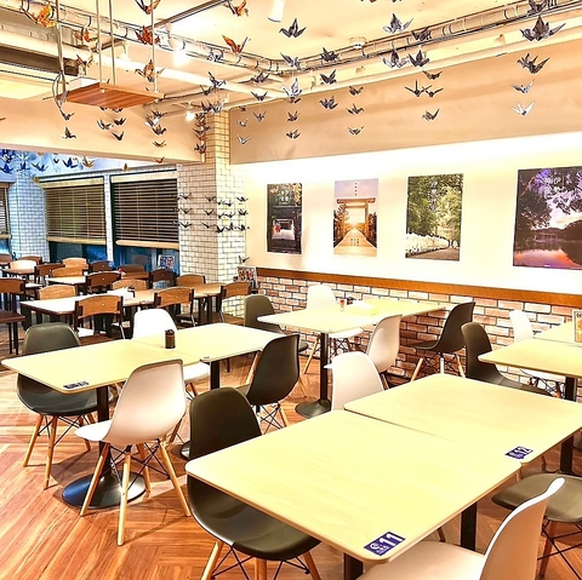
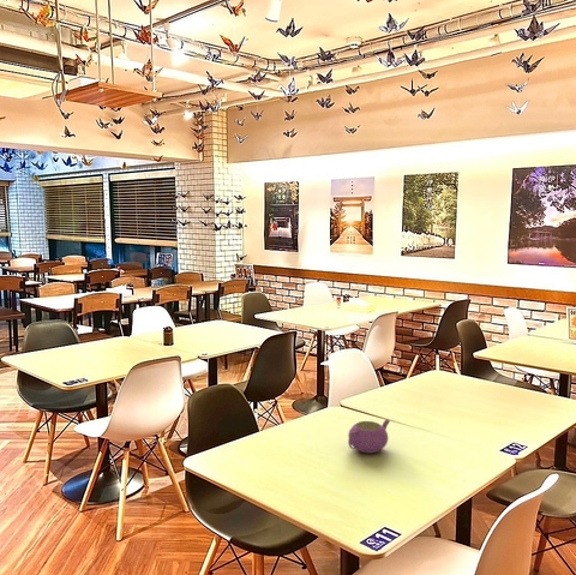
+ teapot (368, 437)
